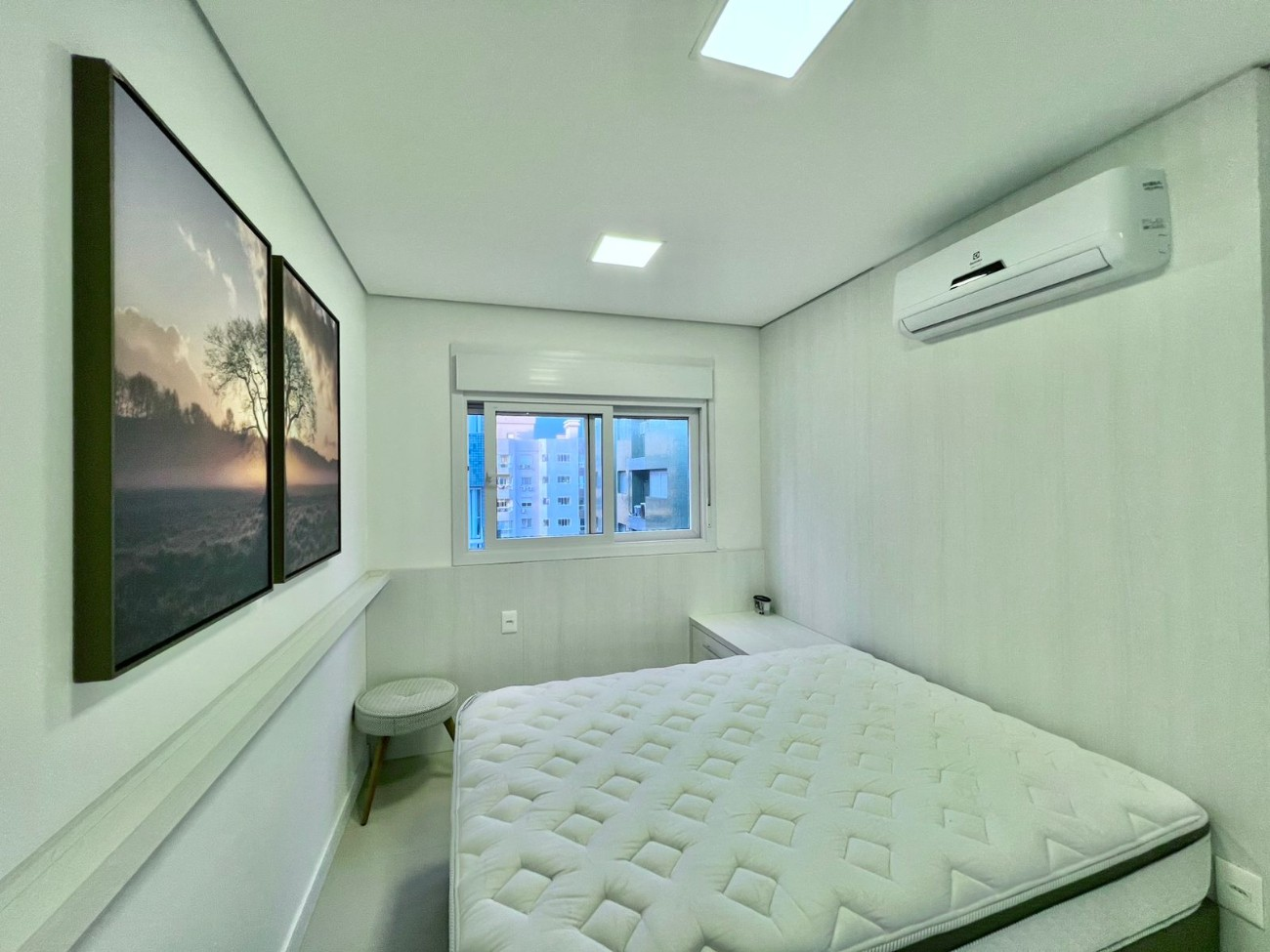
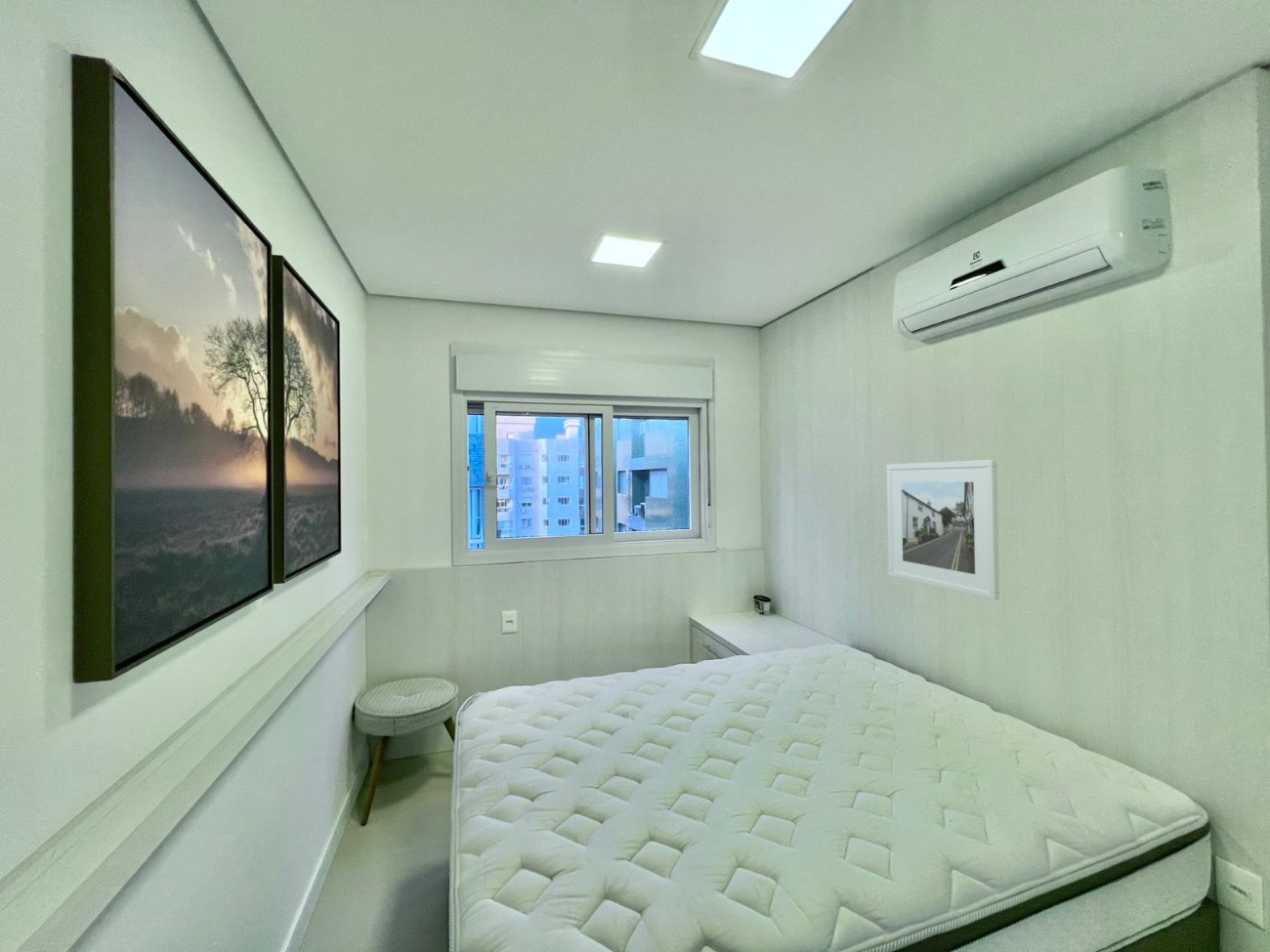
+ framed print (936, 524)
